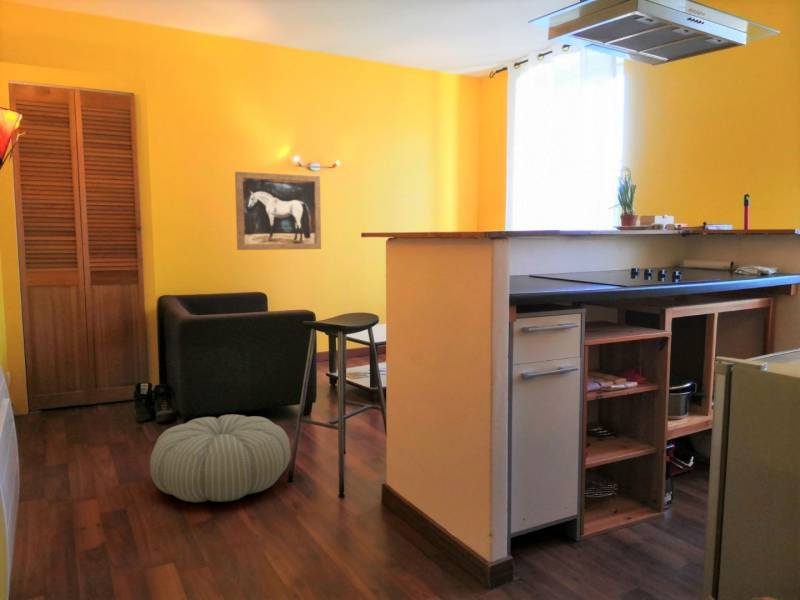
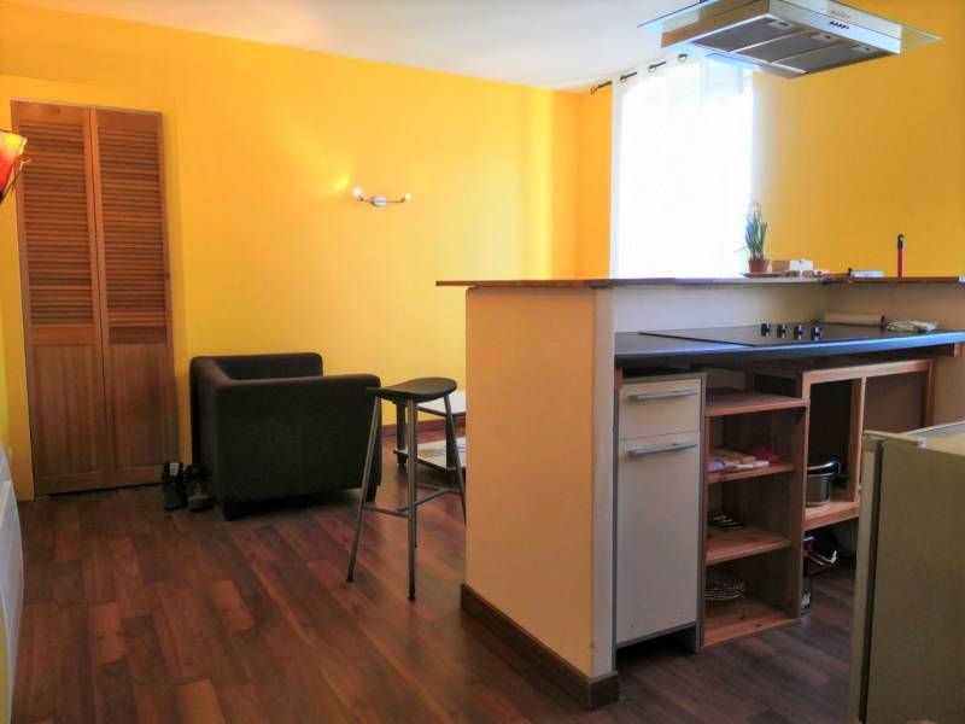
- wall art (279, 212)
- pouf (222, 454)
